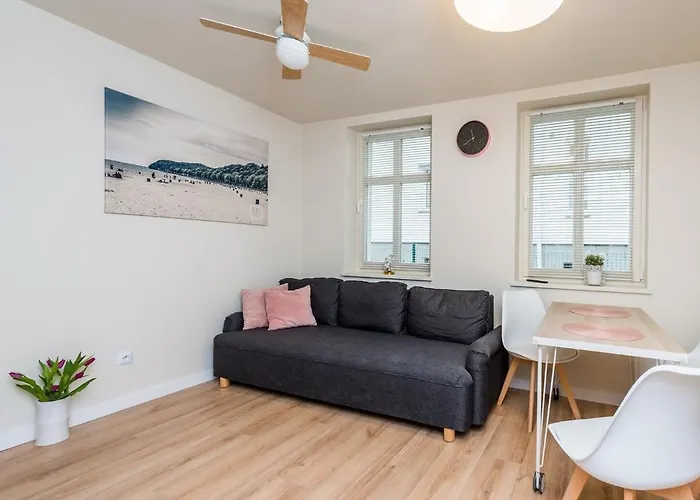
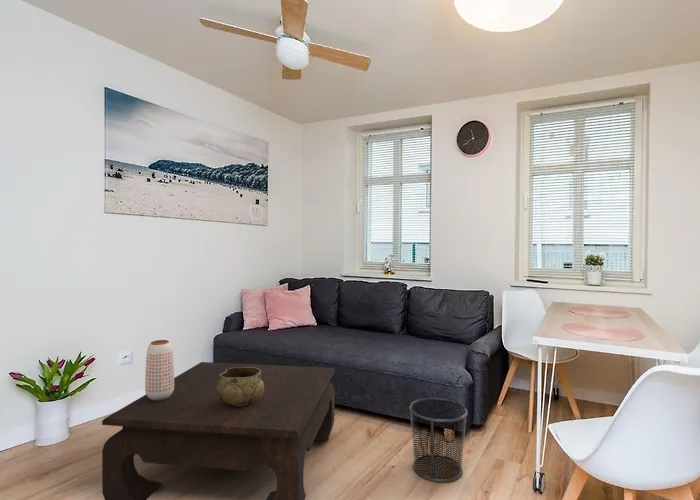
+ waste bin (437, 438)
+ planter (159, 369)
+ coffee table (238, 426)
+ decorative bowl (240, 386)
